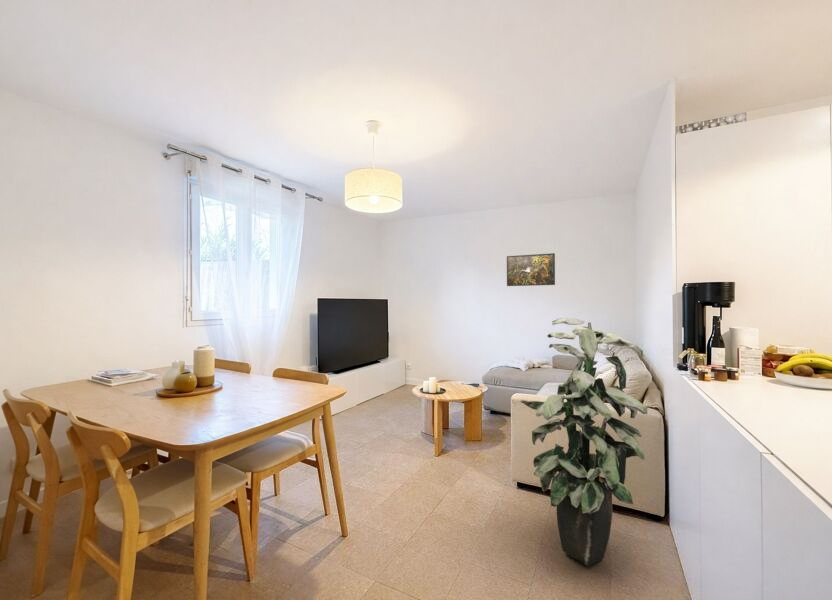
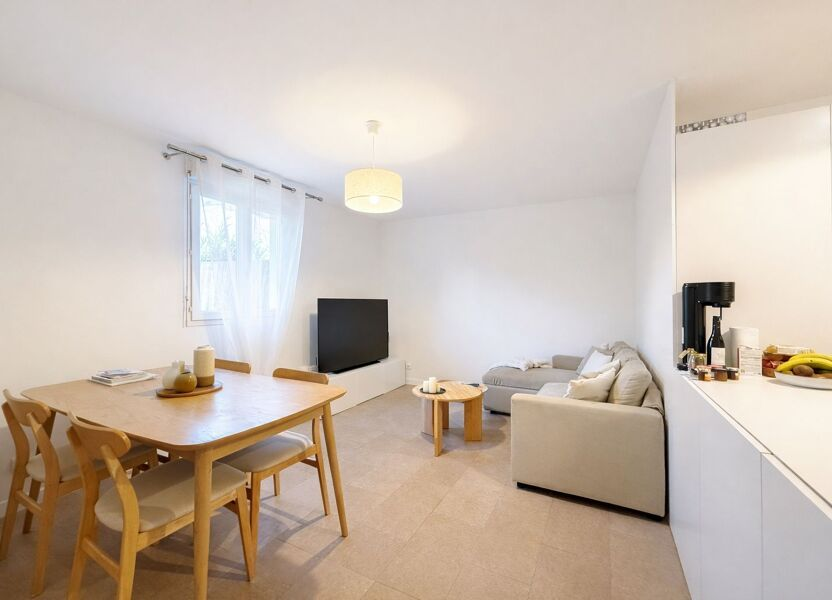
- indoor plant (580, 431)
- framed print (530, 270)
